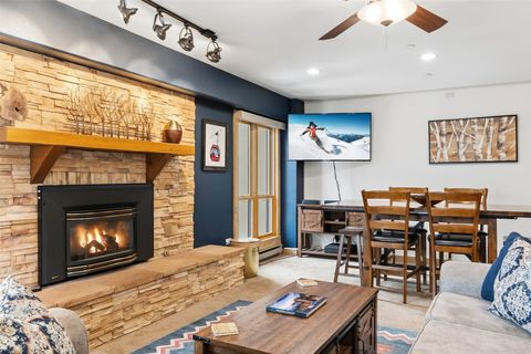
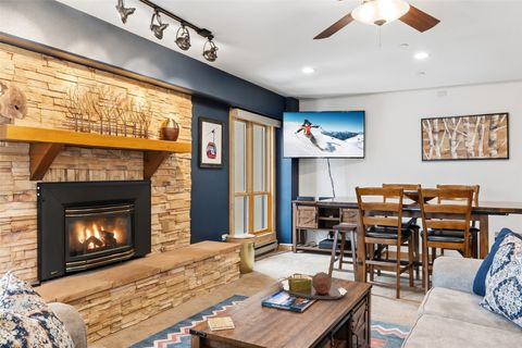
+ serving tray (311, 281)
